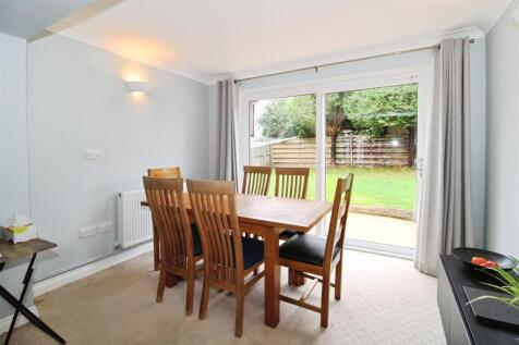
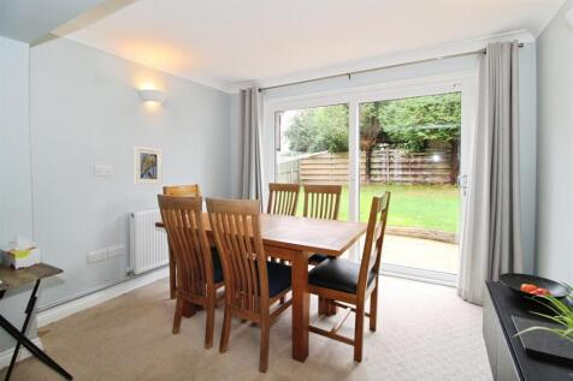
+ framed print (148, 166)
